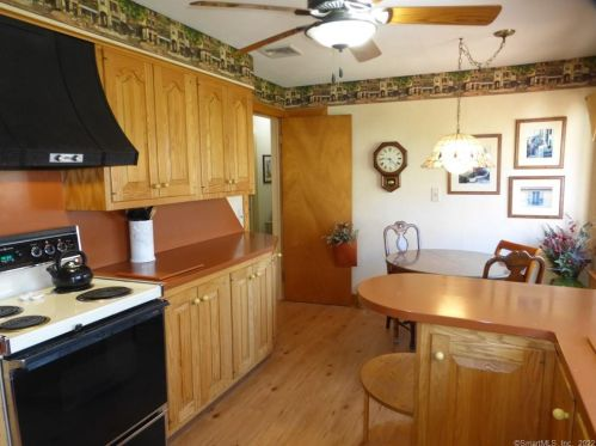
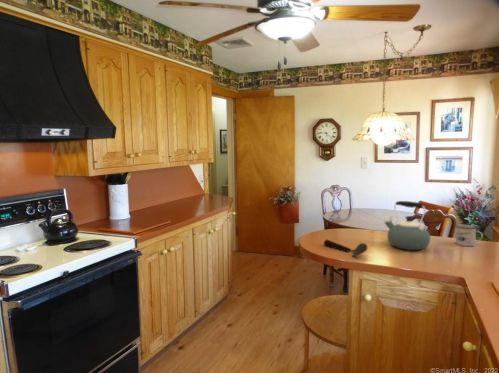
+ kettle (405, 223)
+ mug (468, 235)
+ spoon (344, 246)
